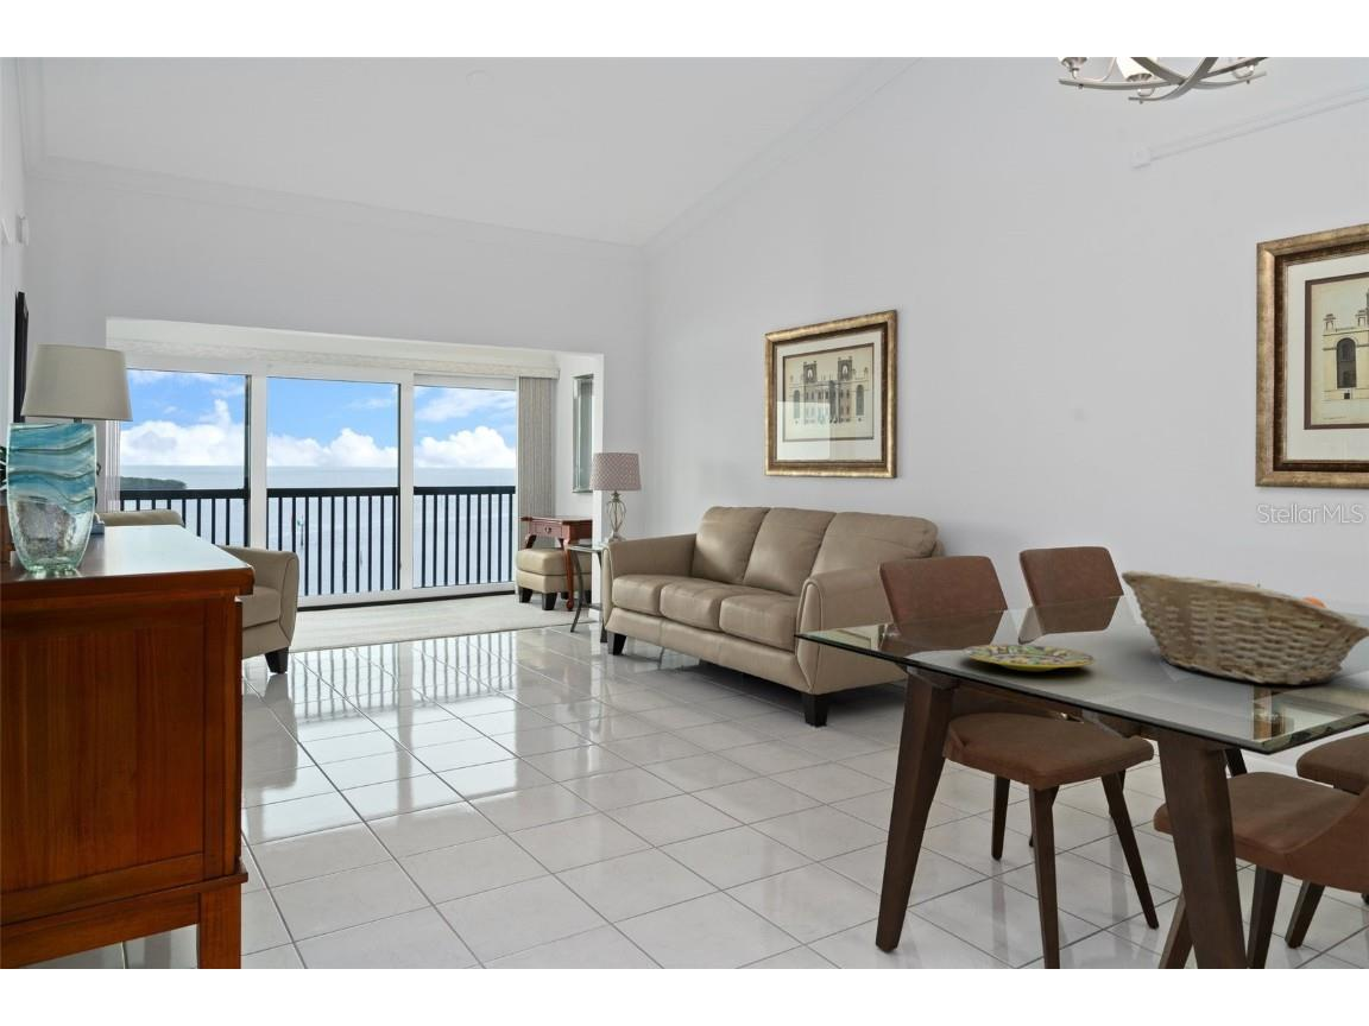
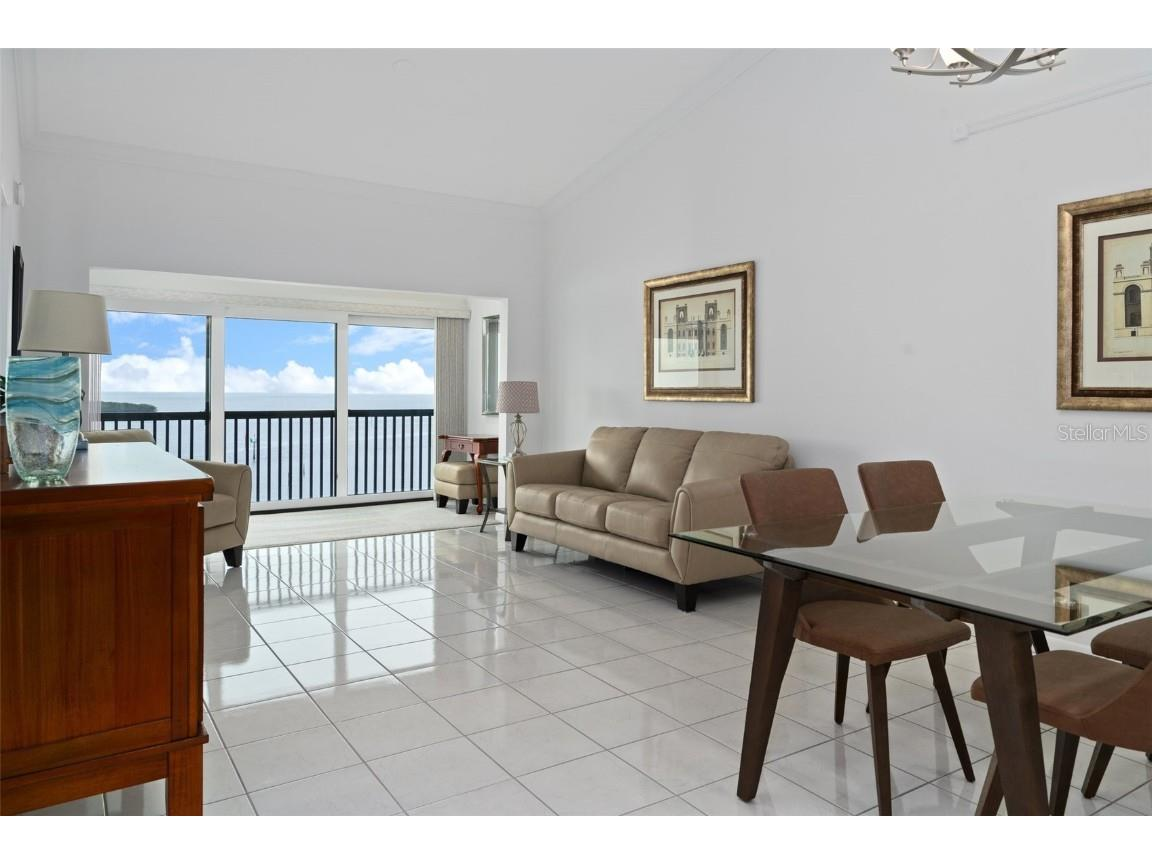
- plate (1027, 660)
- fruit basket (1236, 621)
